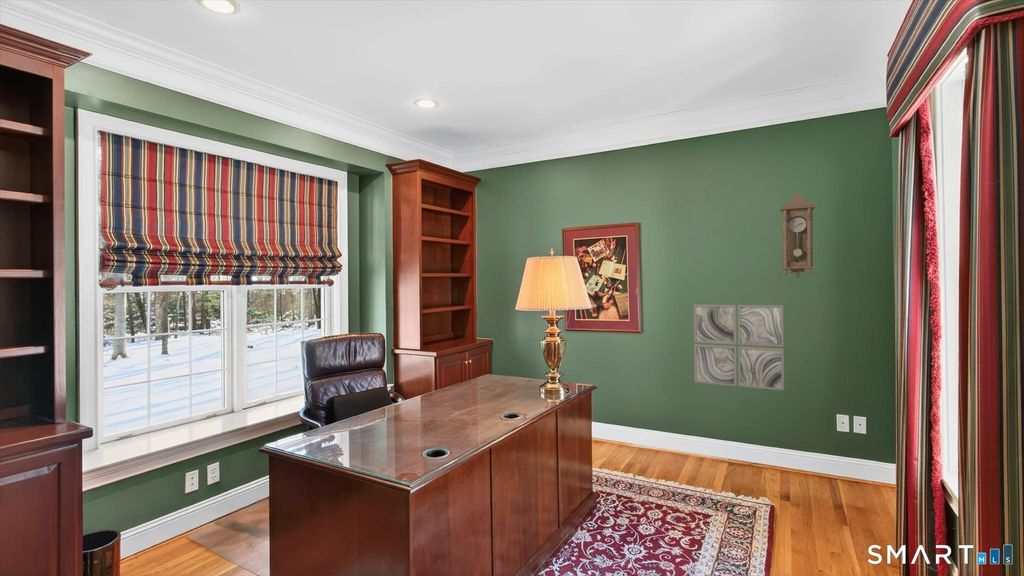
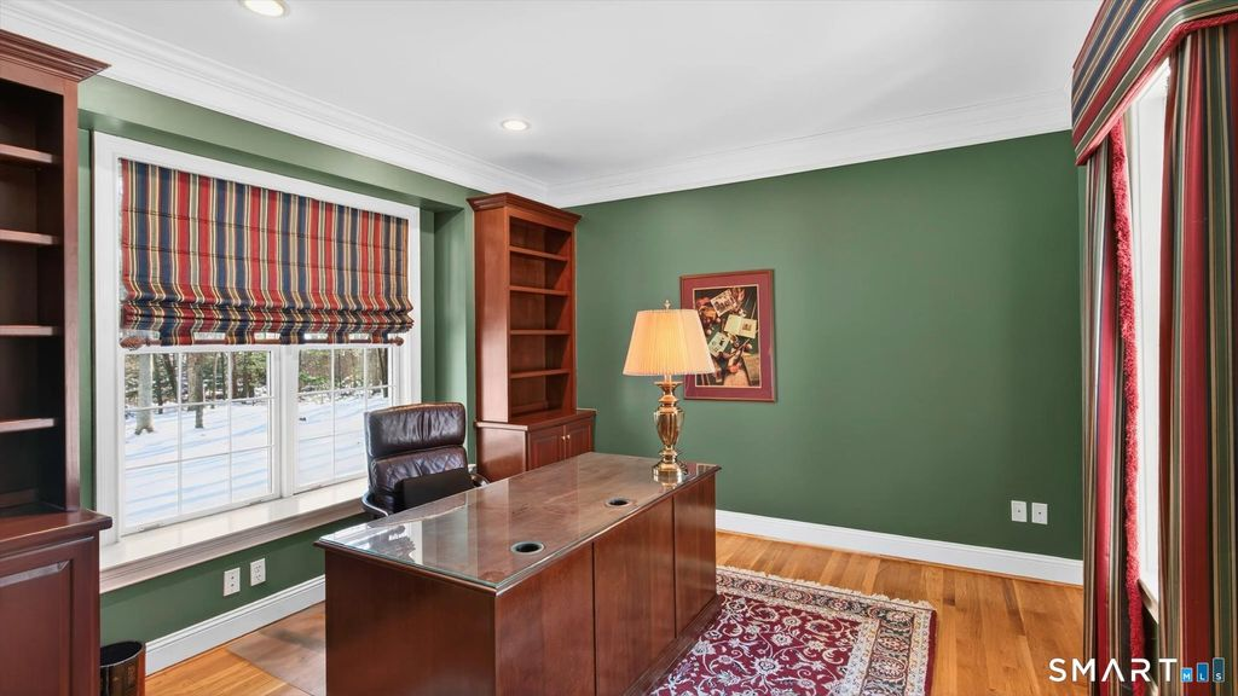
- wall art (738, 344)
- pendulum clock (797, 236)
